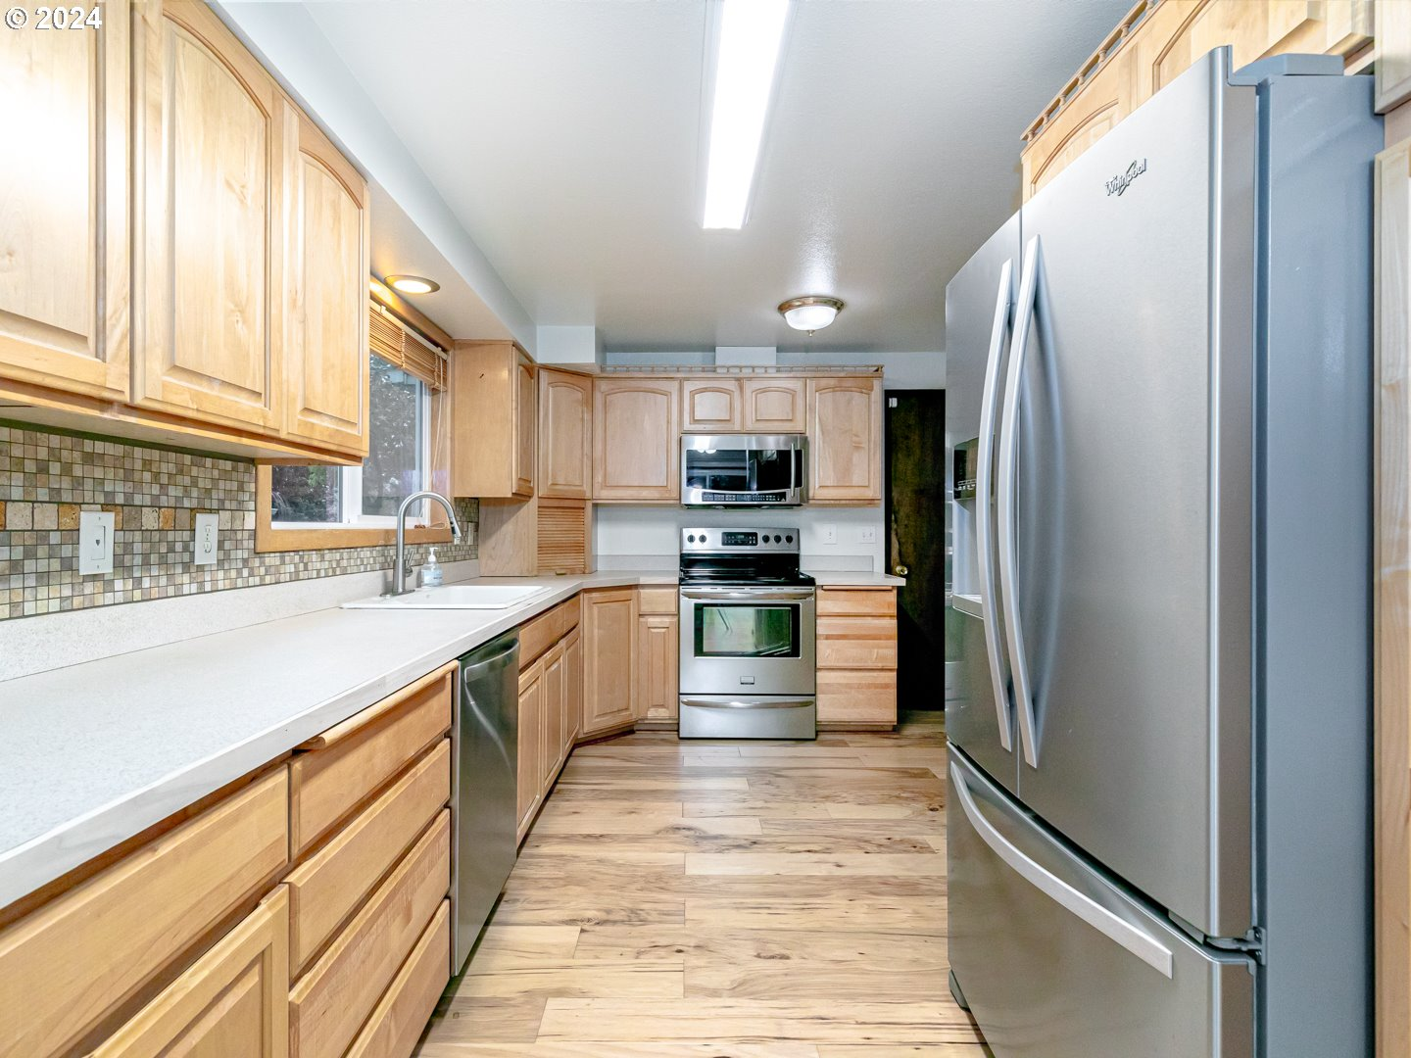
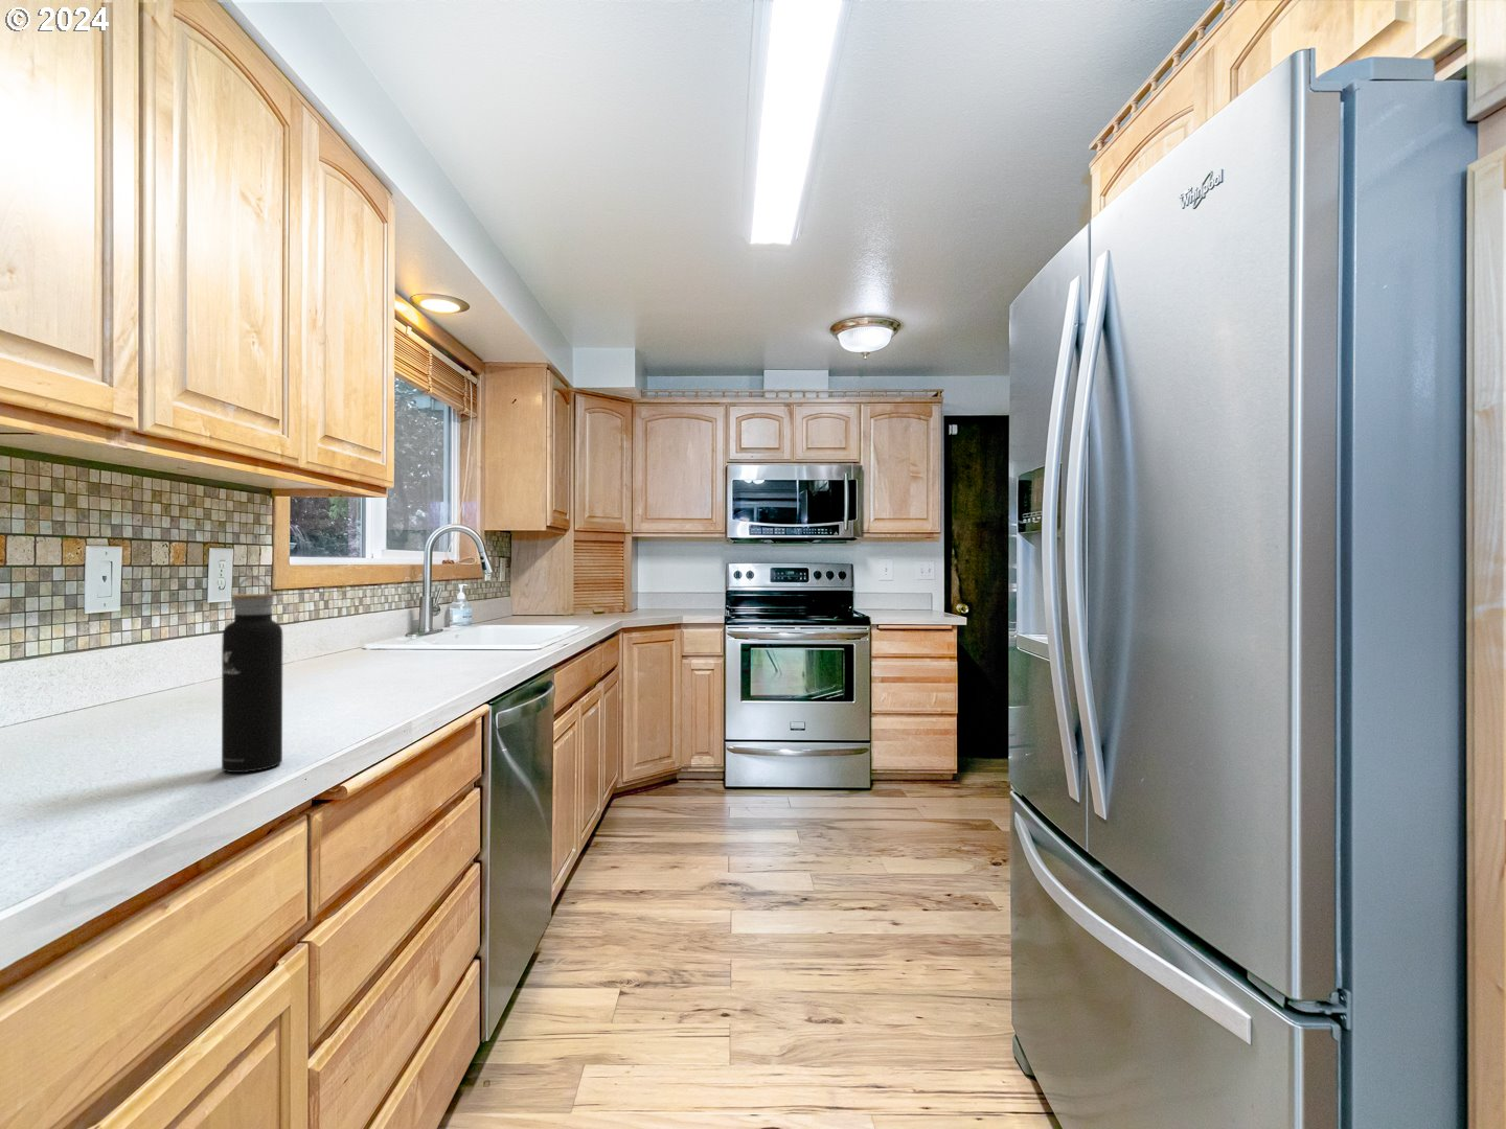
+ water bottle (253, 671)
